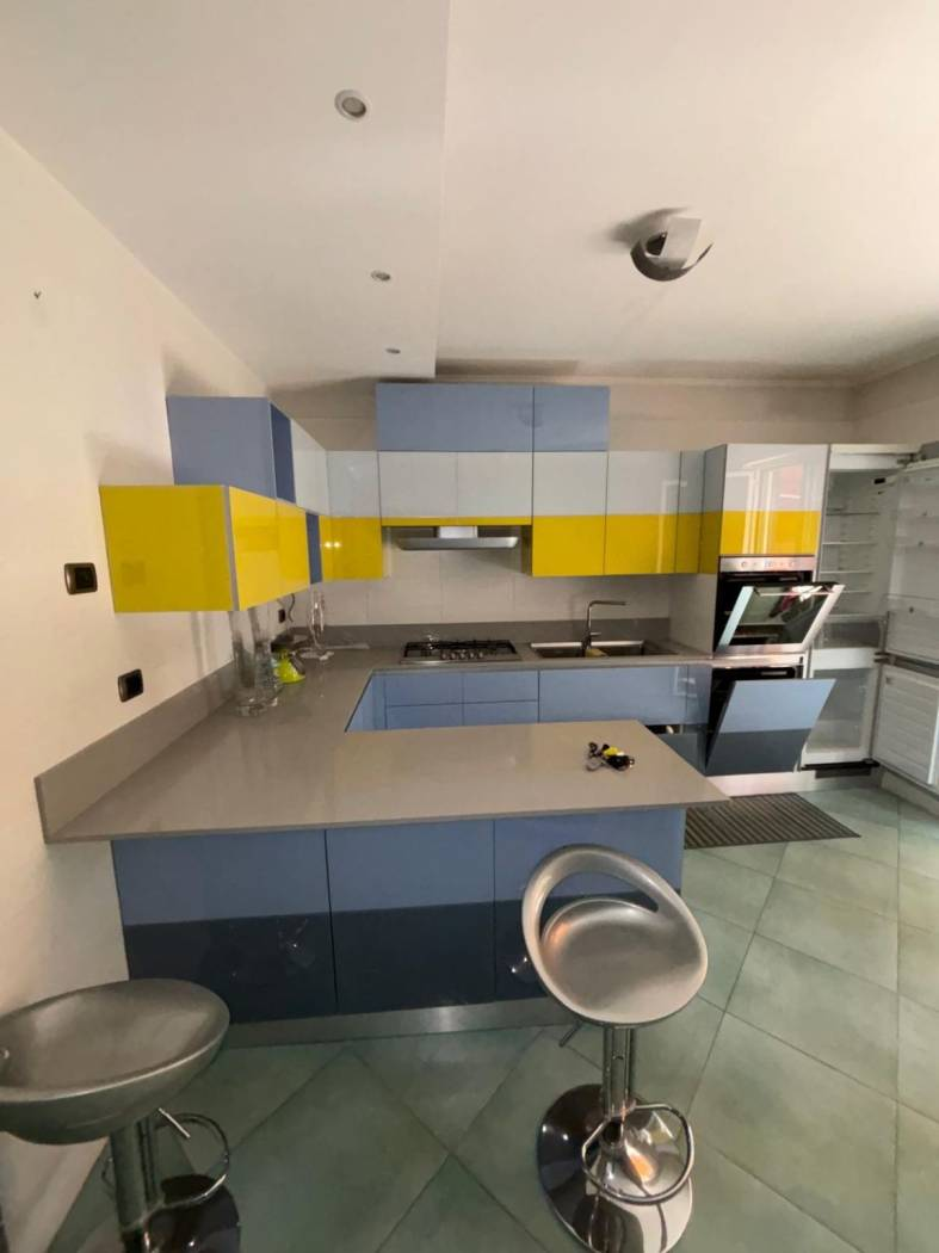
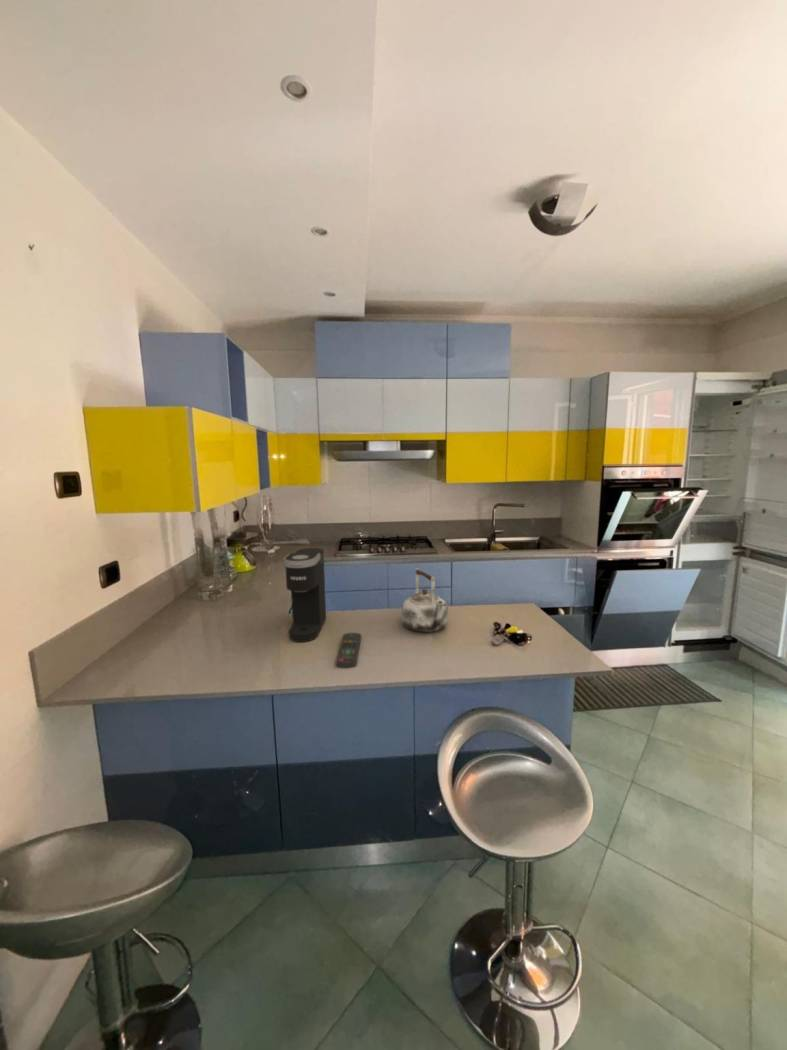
+ coffee maker (306, 590)
+ remote control (349, 648)
+ kettle (427, 600)
